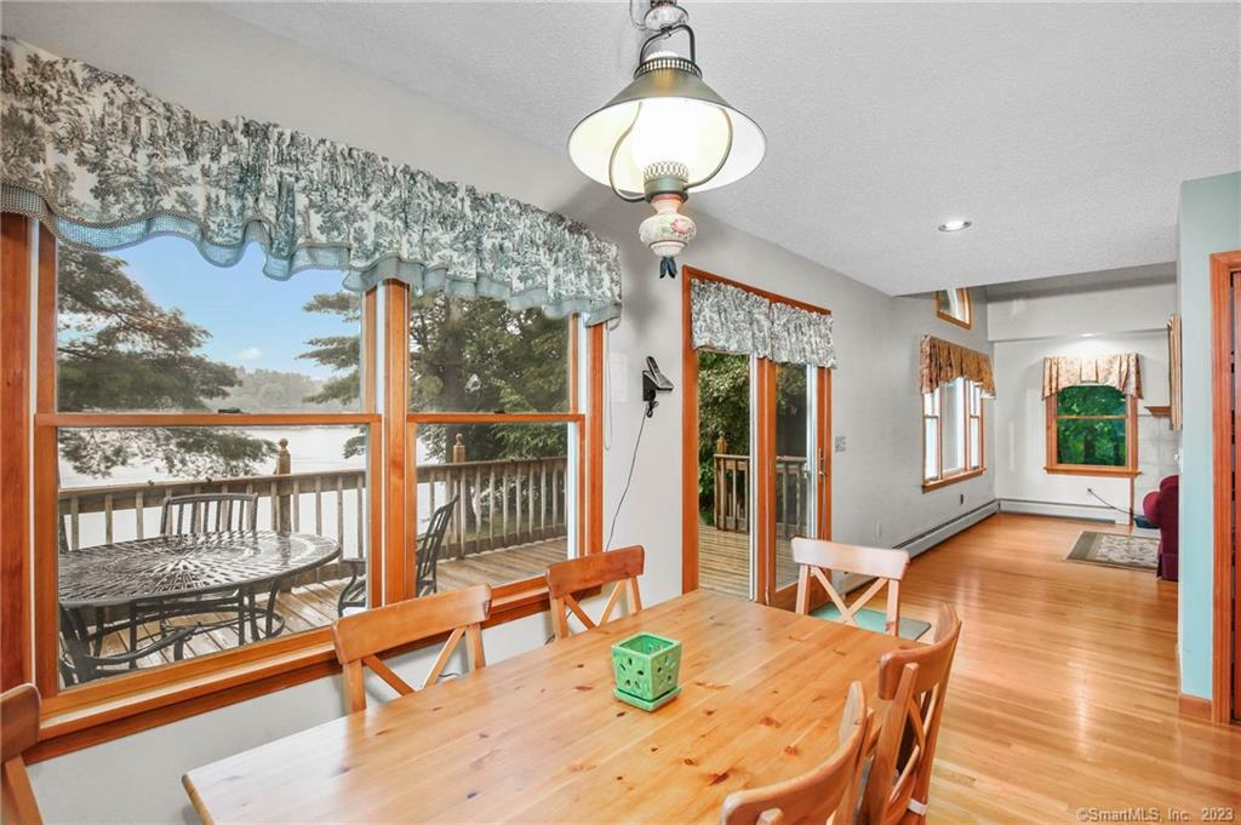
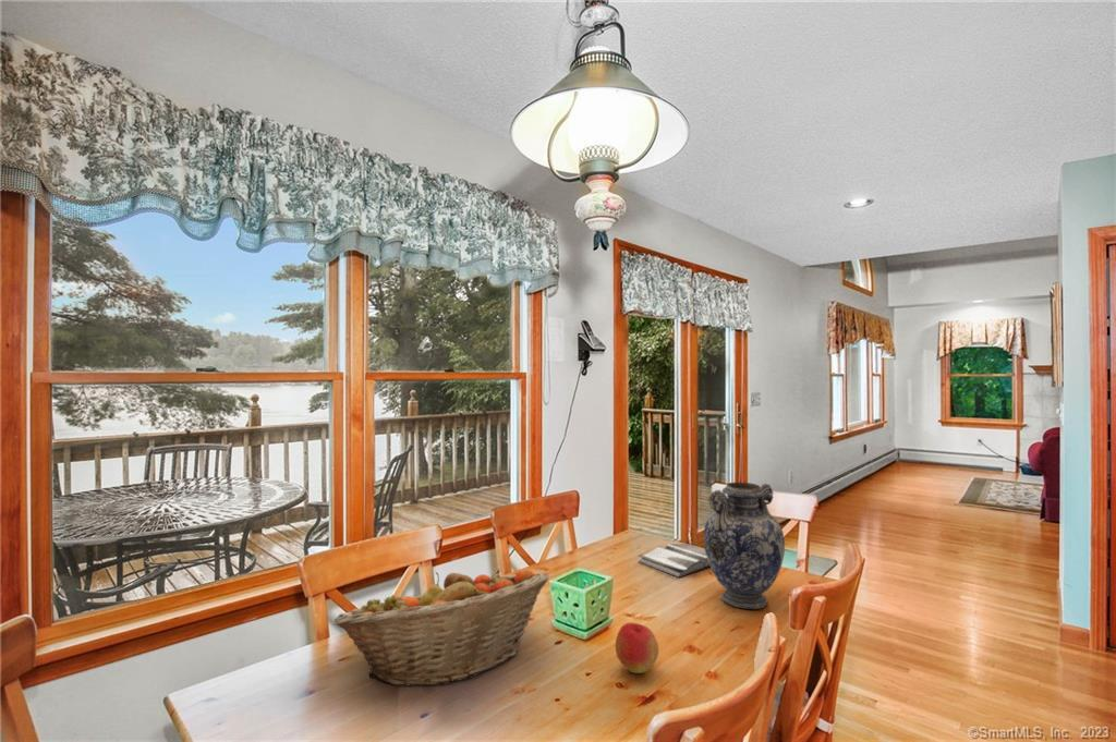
+ fruit basket (448, 612)
+ apple (636, 647)
+ vase (742, 542)
+ hardback book (683, 556)
